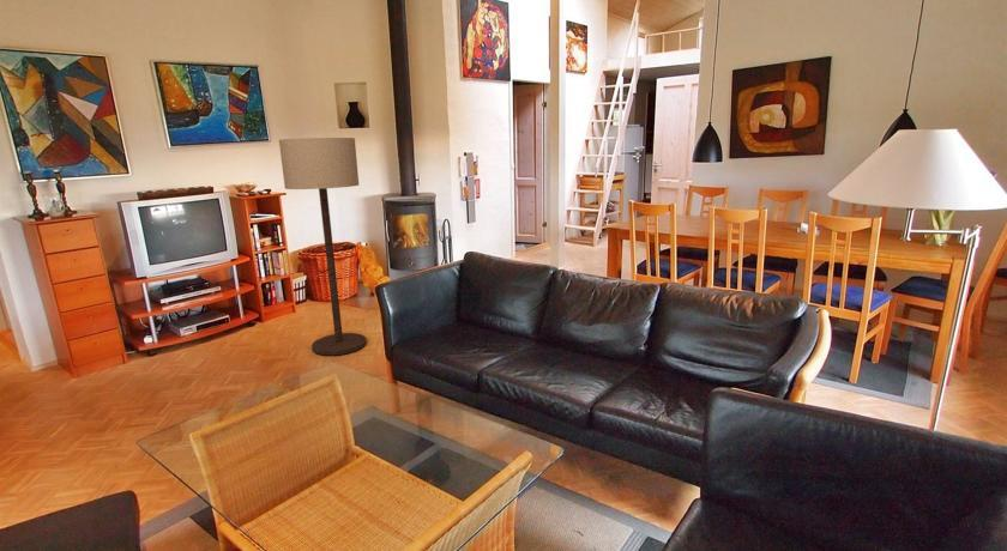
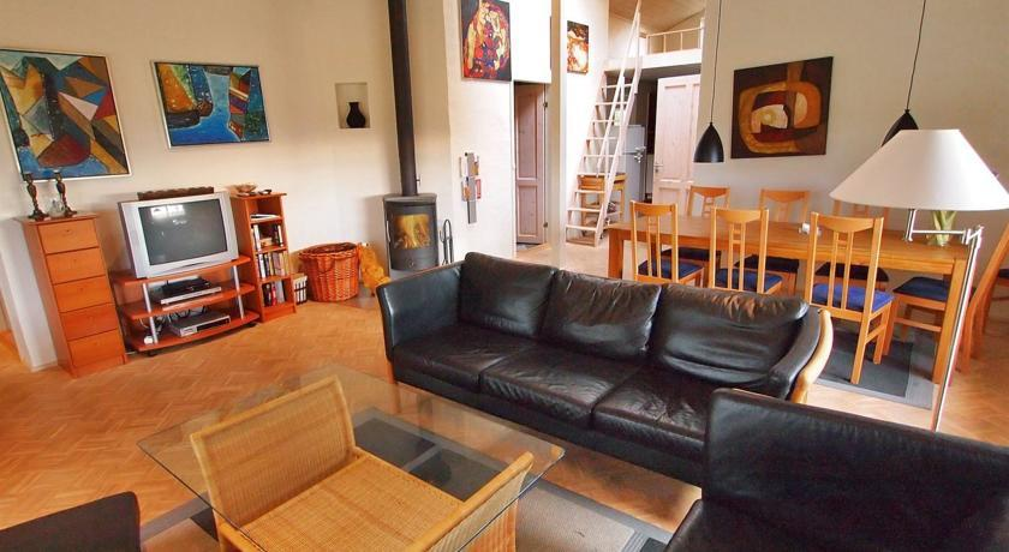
- floor lamp (328, 247)
